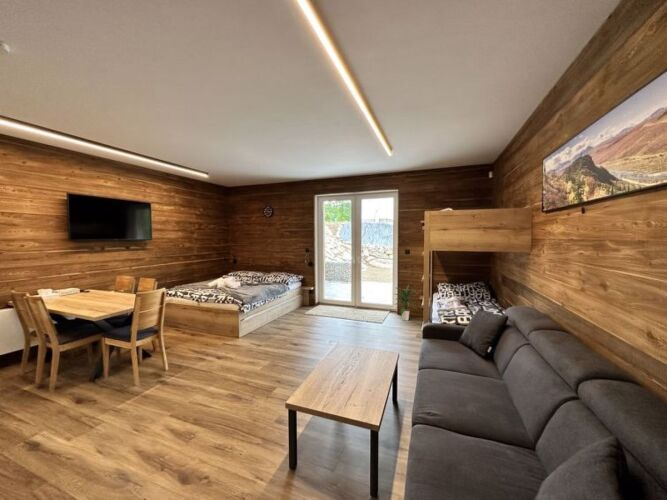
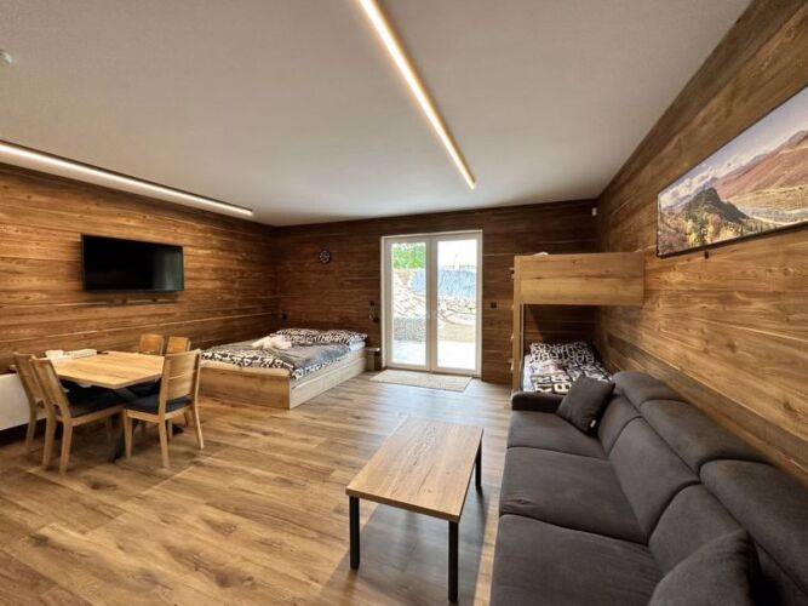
- indoor plant (405, 302)
